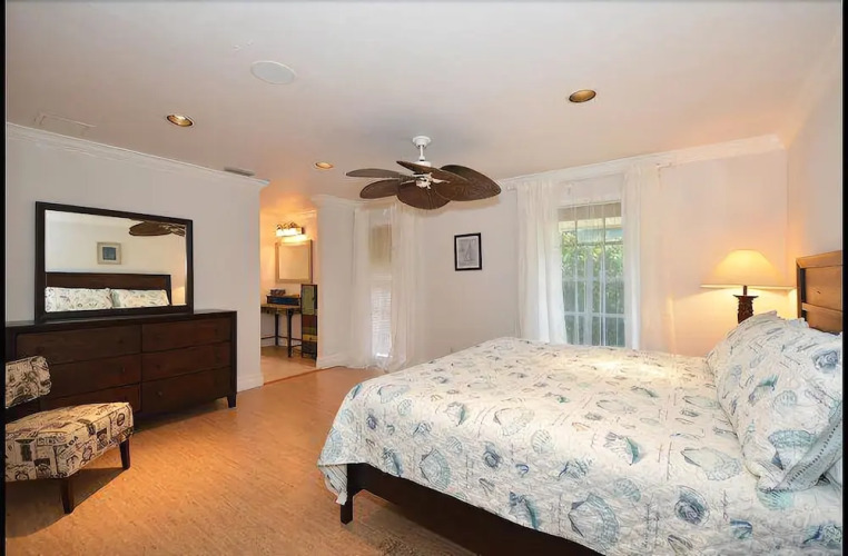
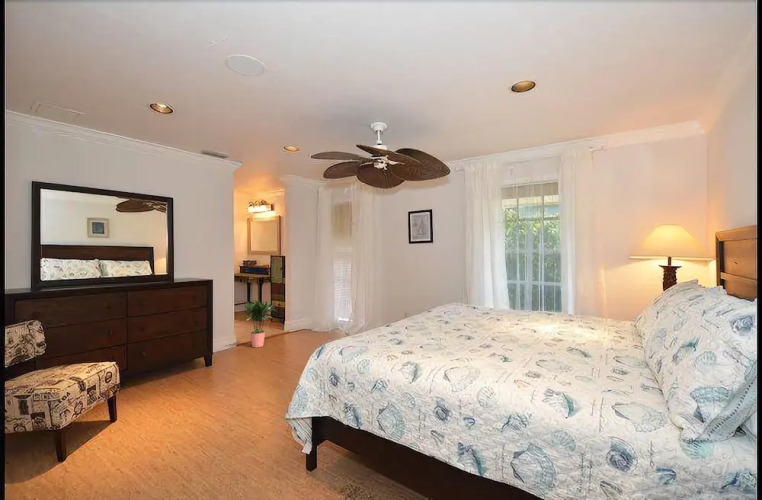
+ potted plant (257, 320)
